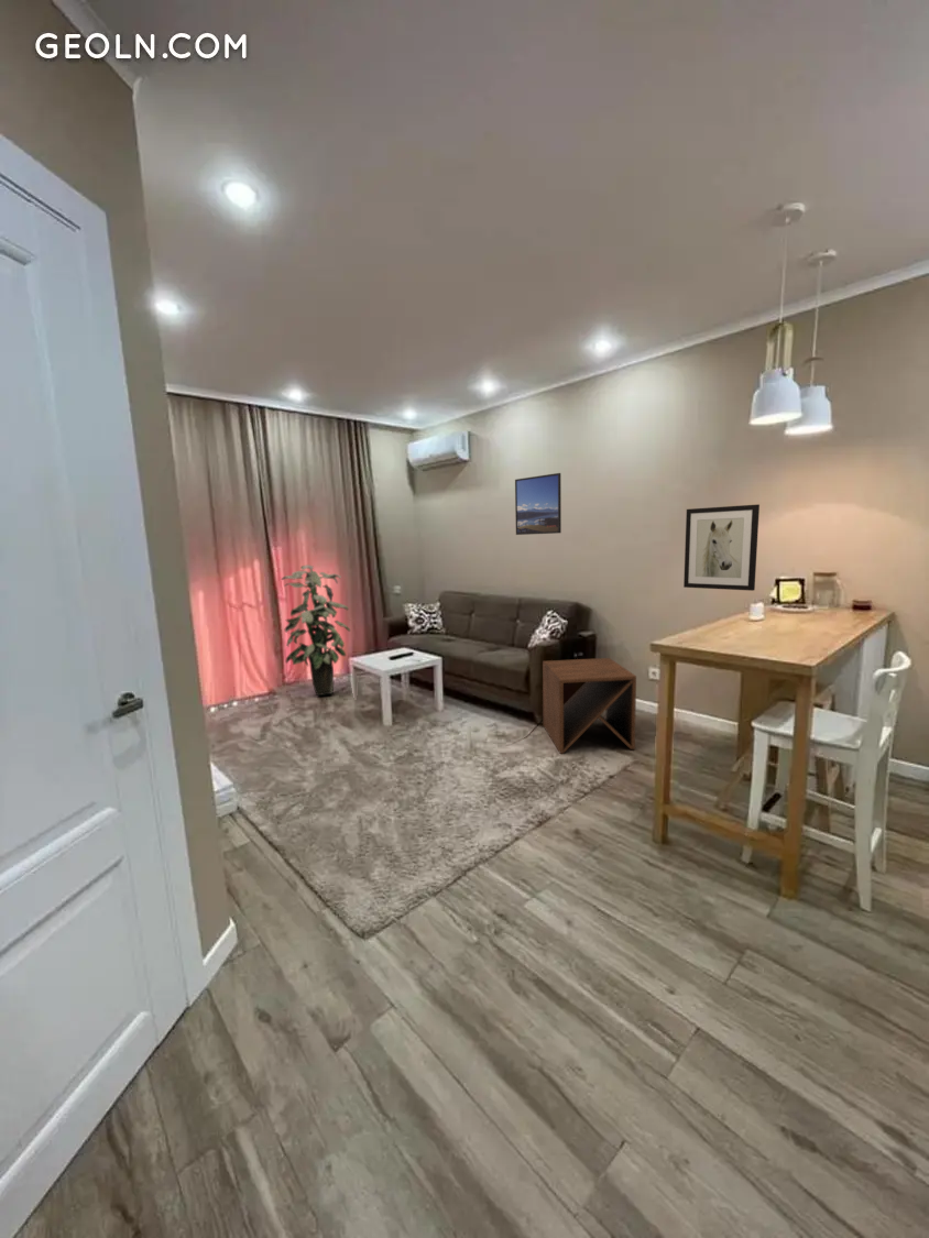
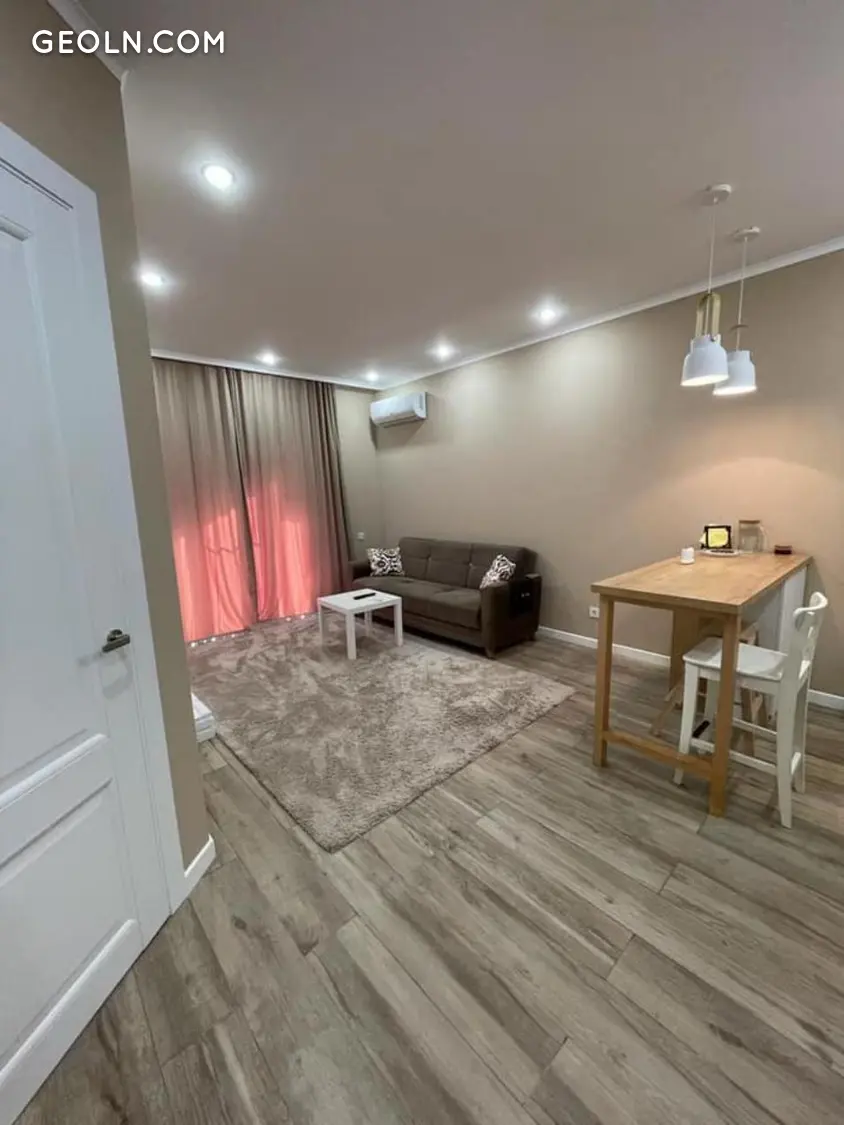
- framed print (537, 505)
- indoor plant (315, 629)
- side table (586, 702)
- wall art (719, 548)
